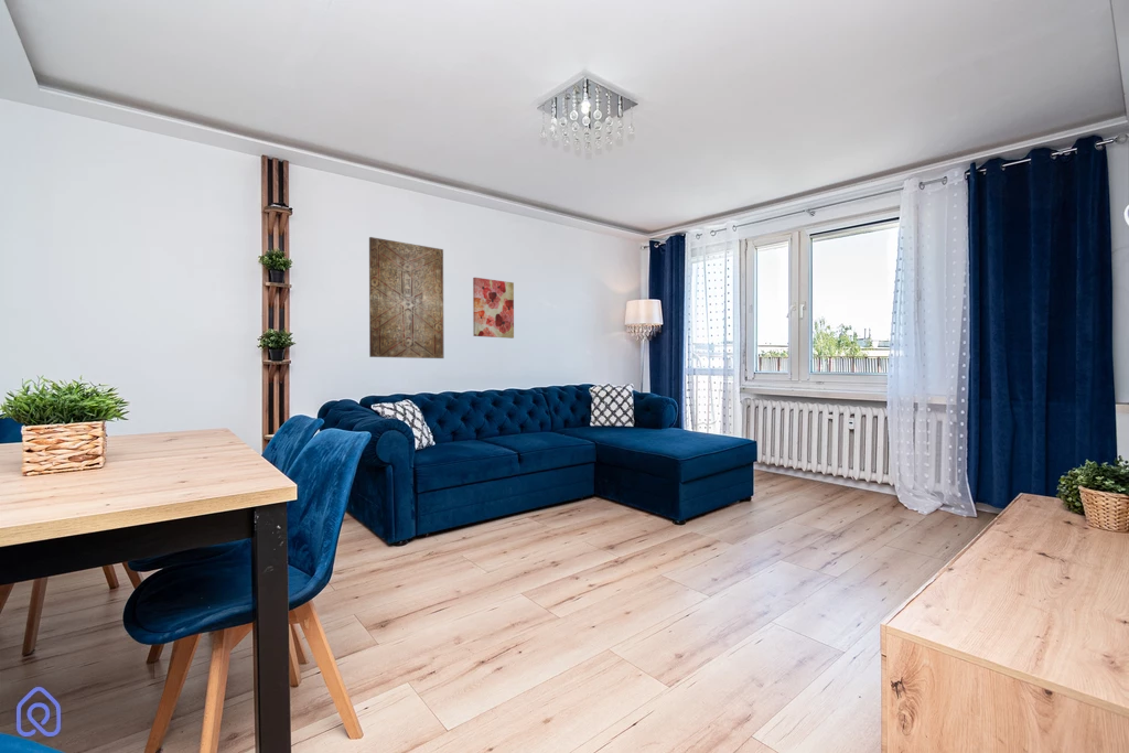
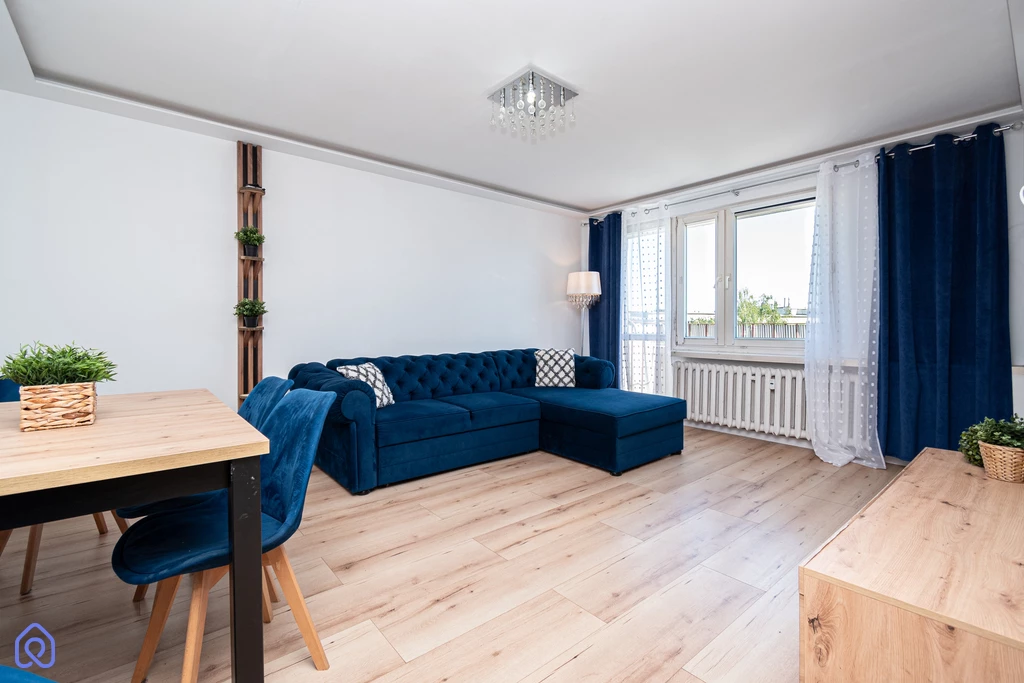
- wall art (494, 308)
- wall art (408, 300)
